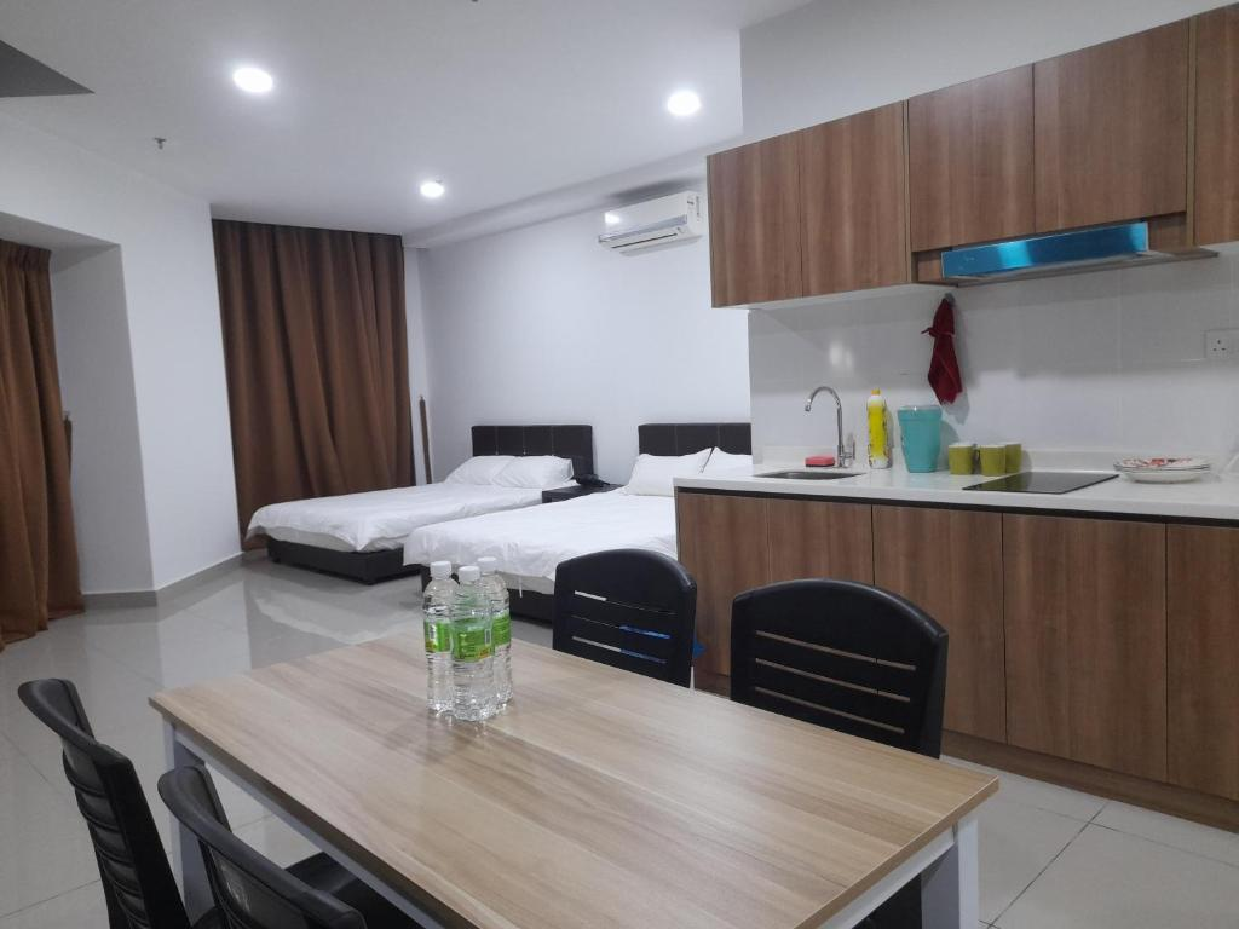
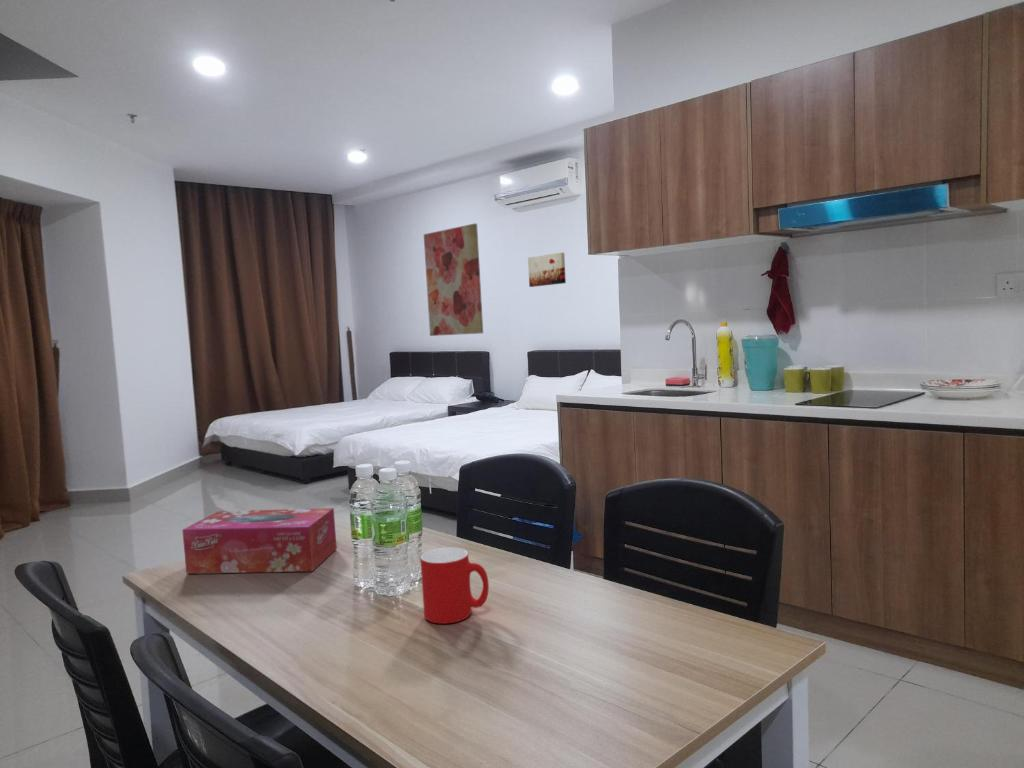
+ cup (455, 584)
+ wall art (452, 282)
+ tissue box (262, 539)
+ wall art (546, 270)
